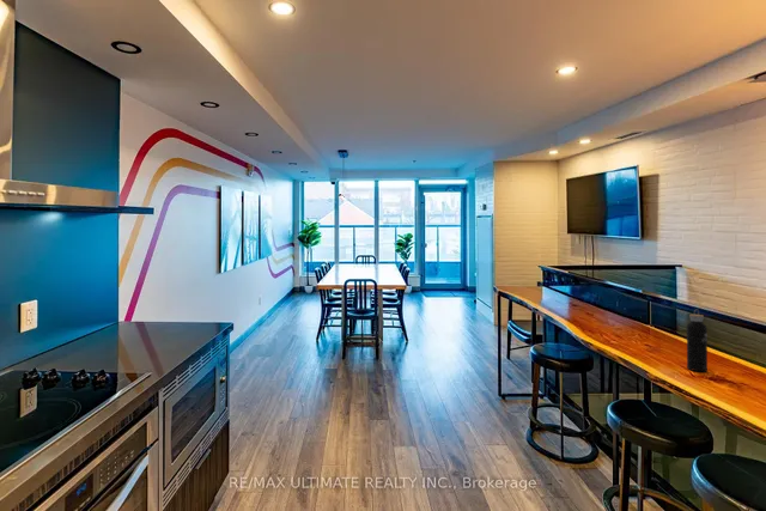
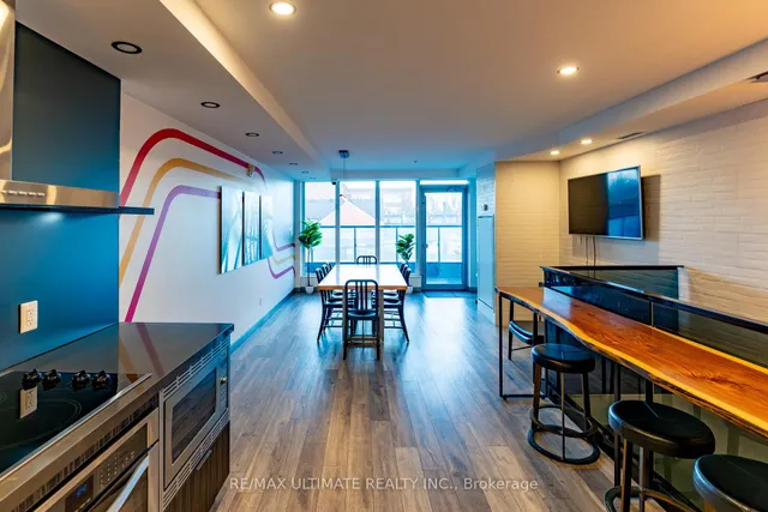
- water bottle (697, 339)
